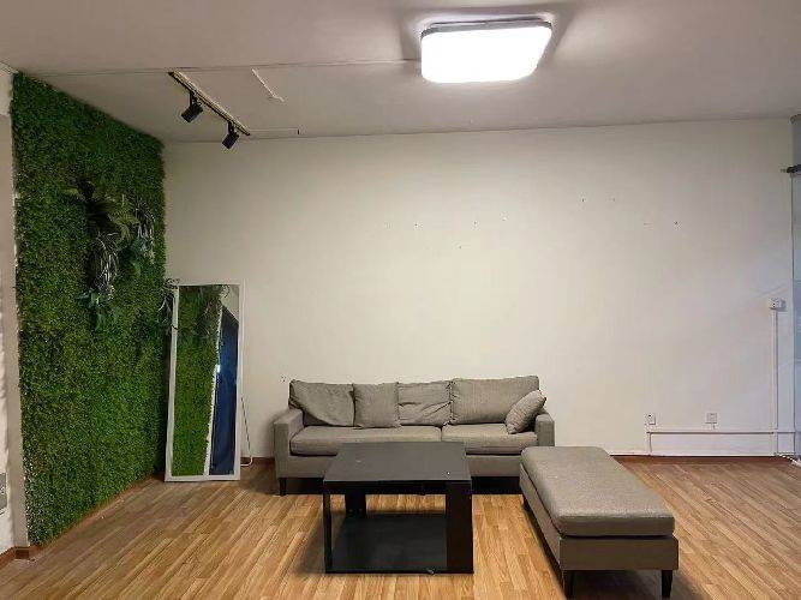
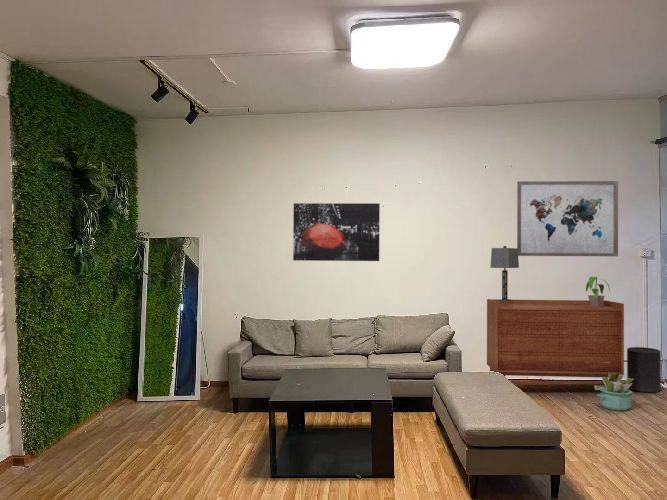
+ decorative plant (613, 390)
+ trash can (643, 369)
+ sideboard (552, 346)
+ wall art (336, 232)
+ table lamp (504, 278)
+ wall art (567, 218)
+ potted plant (596, 291)
